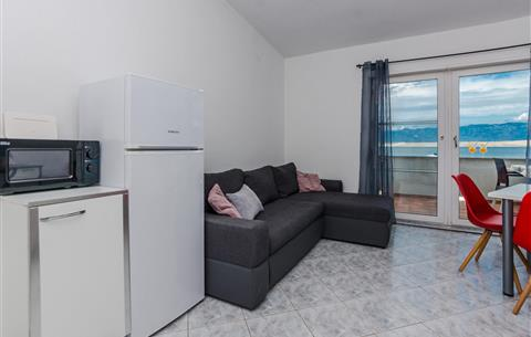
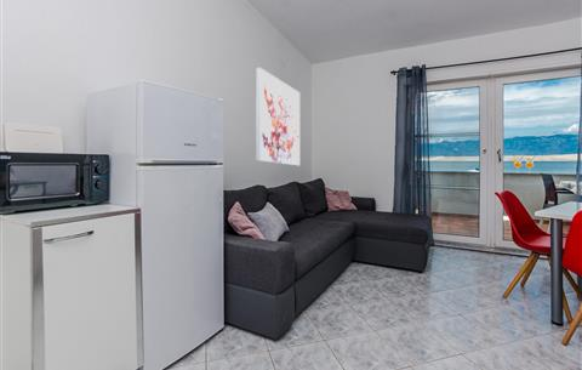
+ wall art (280, 123)
